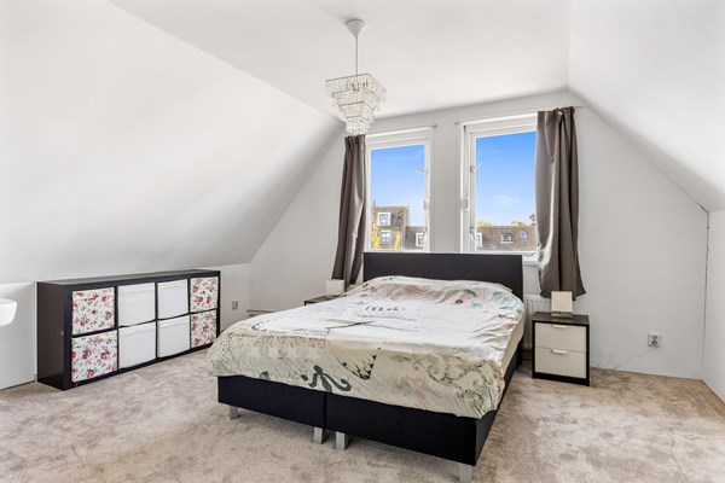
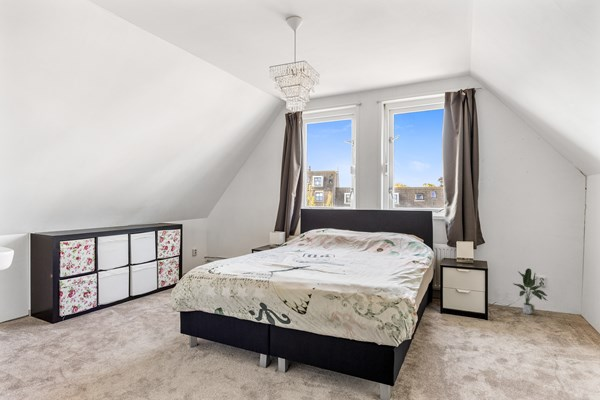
+ potted plant (529, 292)
